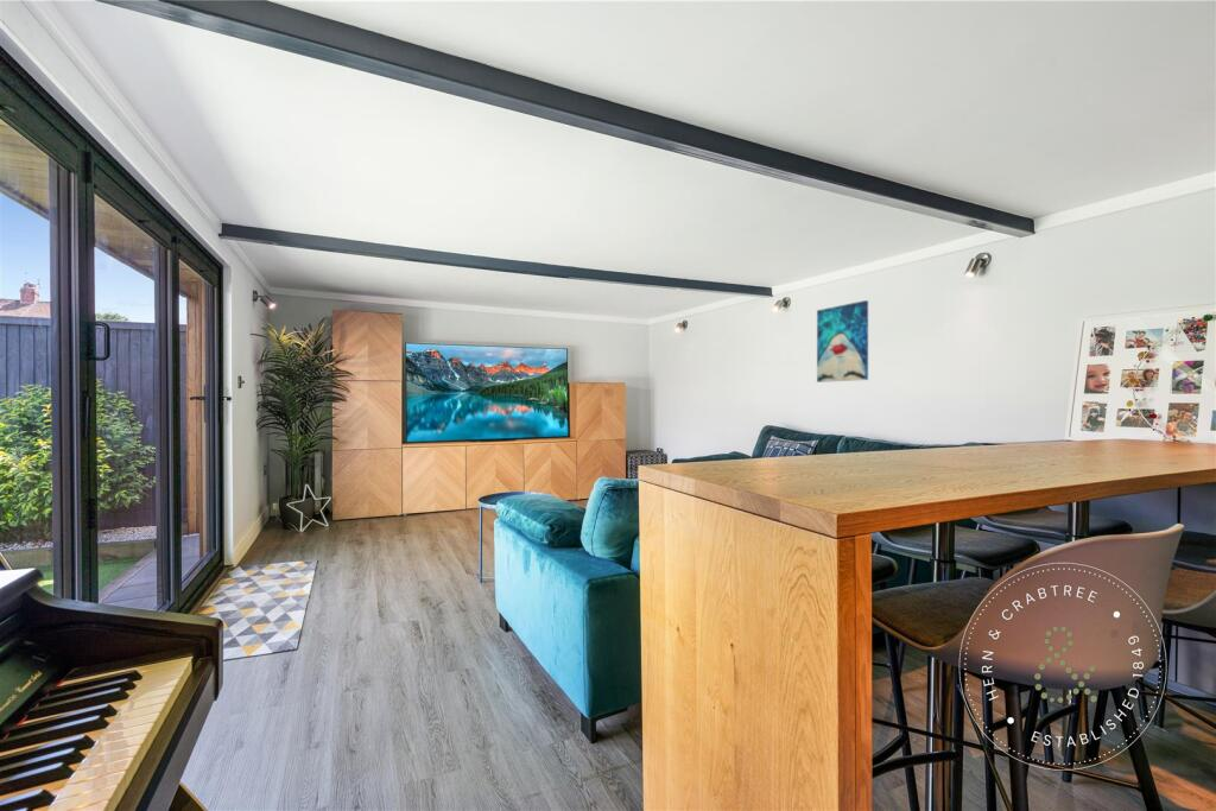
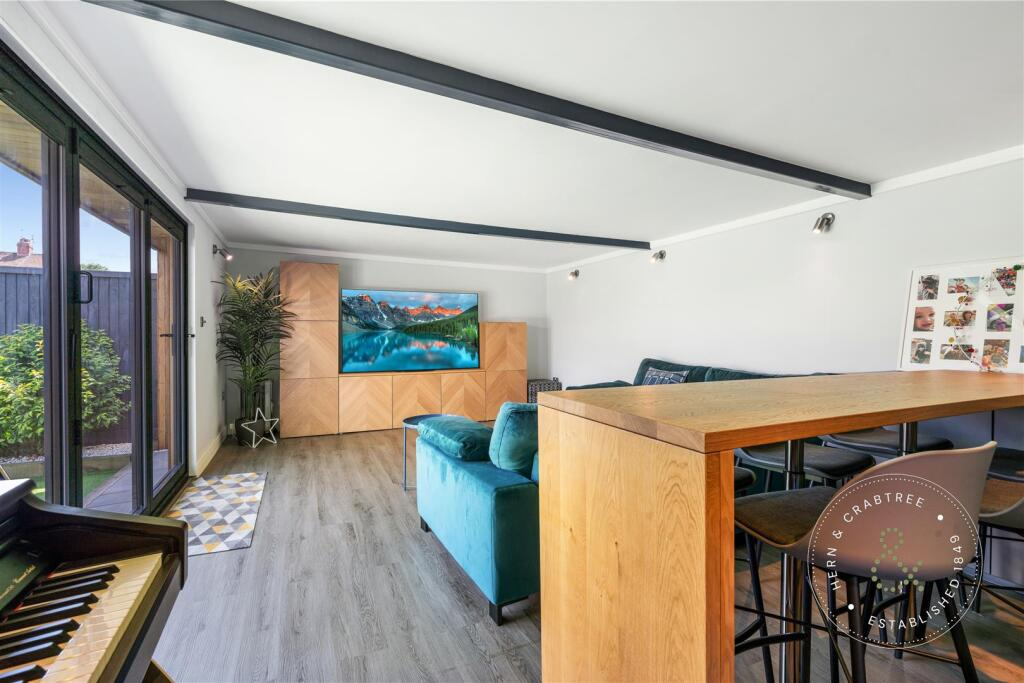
- wall art (841, 343)
